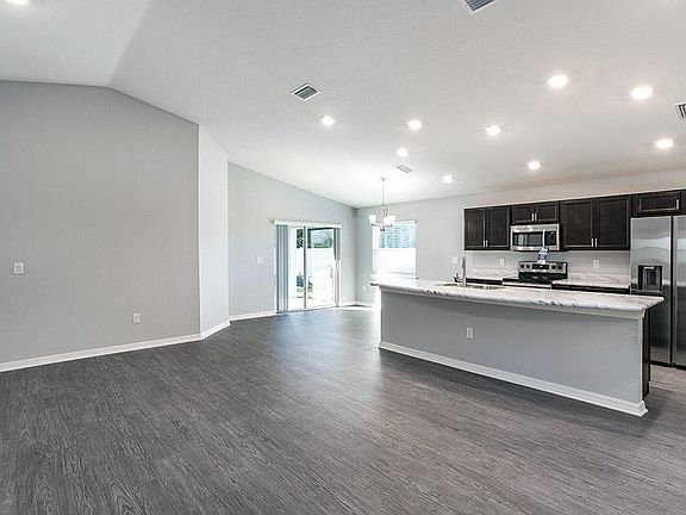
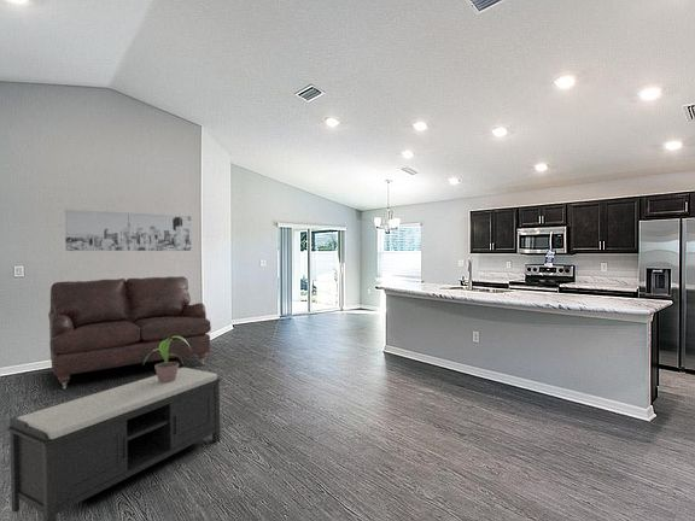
+ bench (130, 431)
+ potted plant (167, 358)
+ sofa (130, 322)
+ wall art (133, 232)
